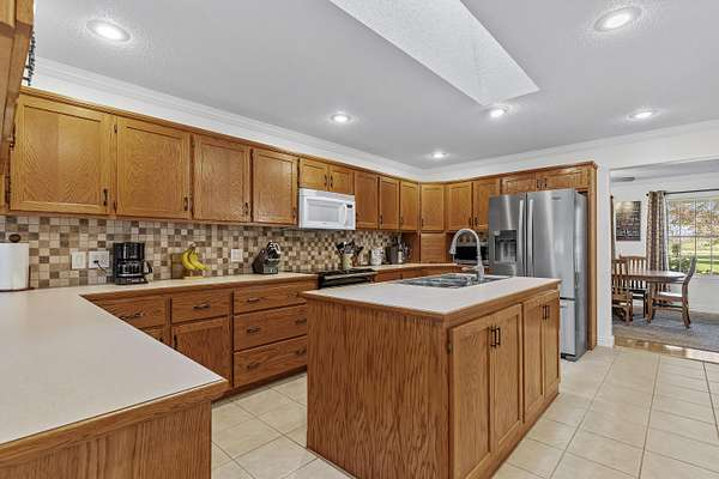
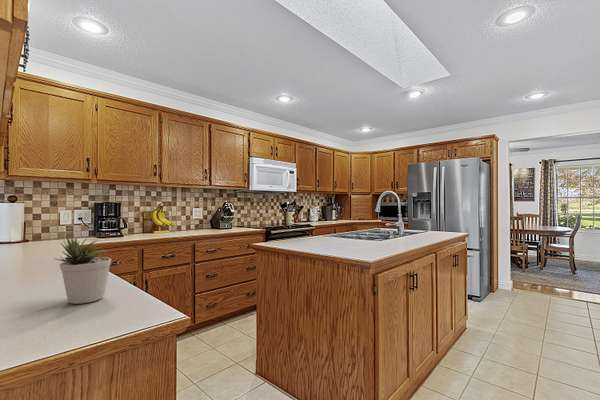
+ potted plant (84, 266)
